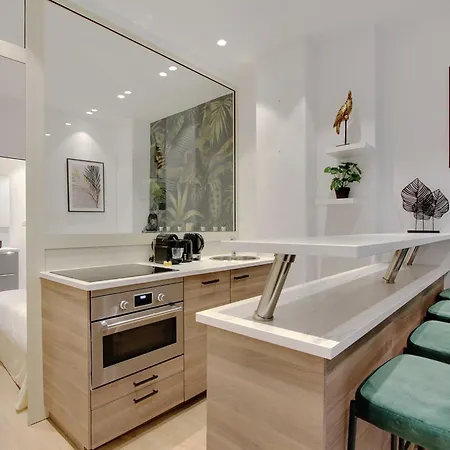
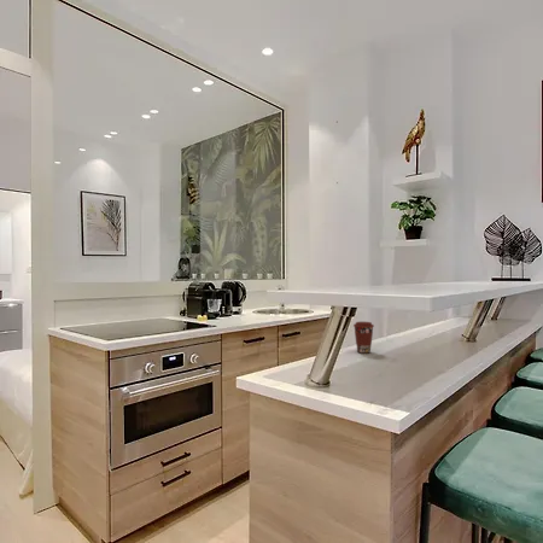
+ coffee cup (363, 337)
